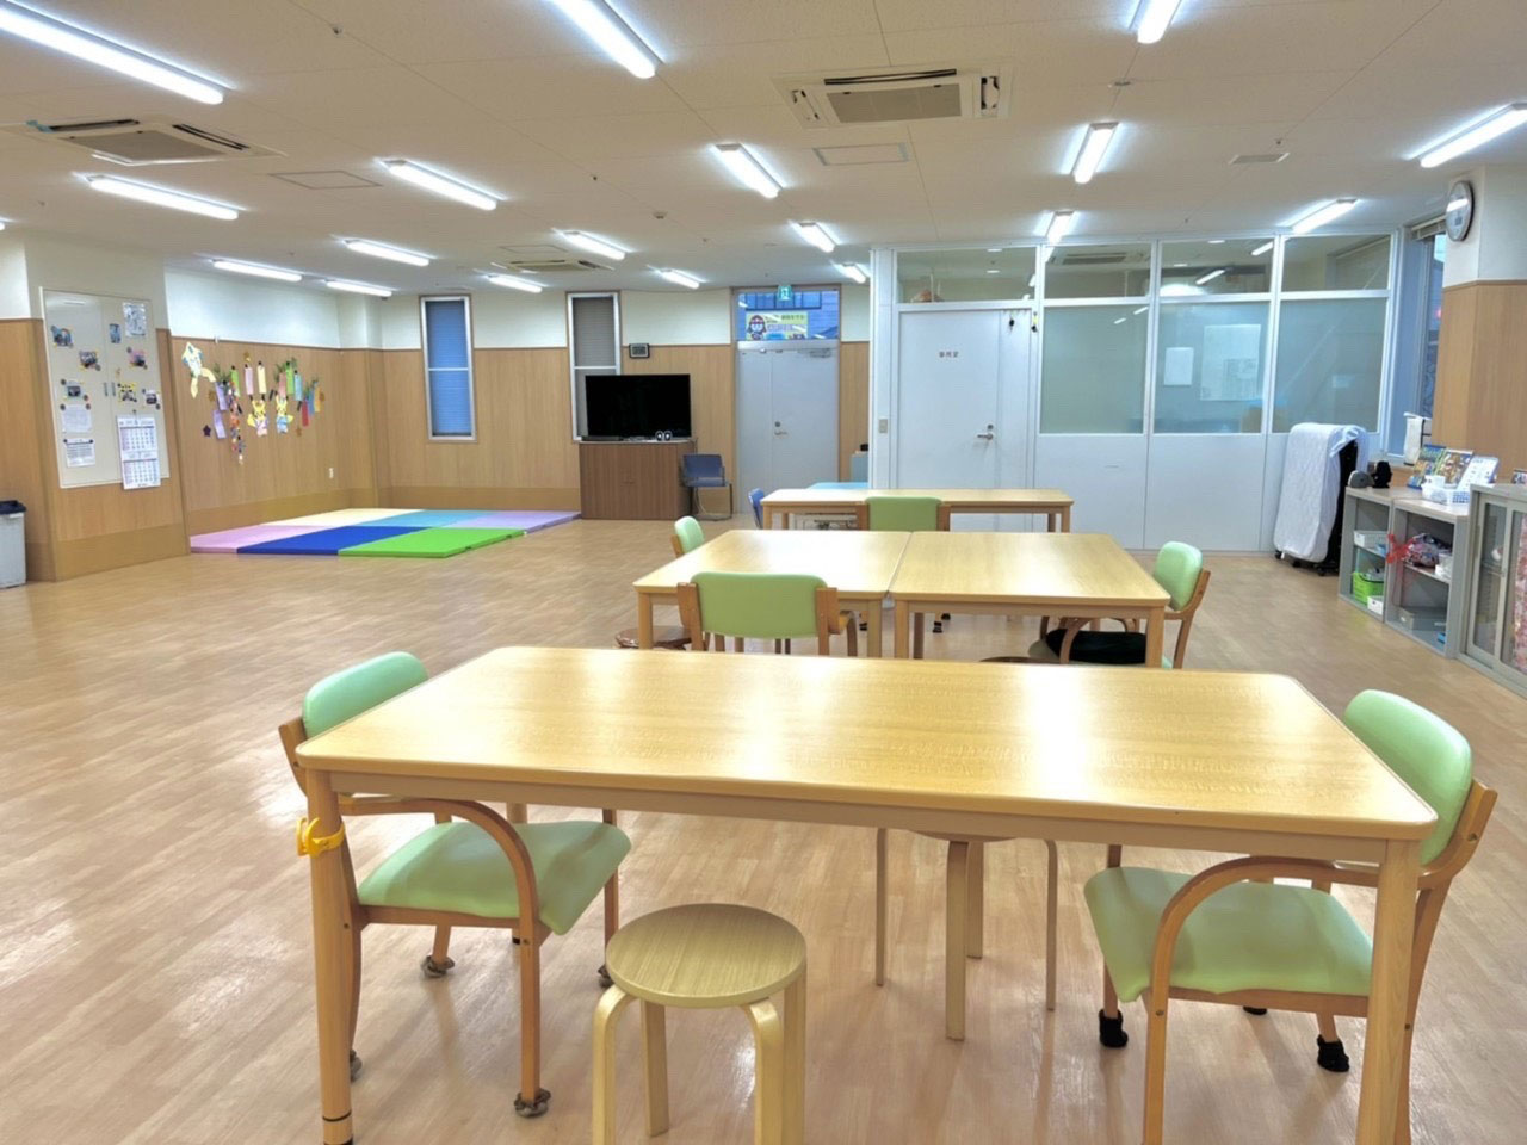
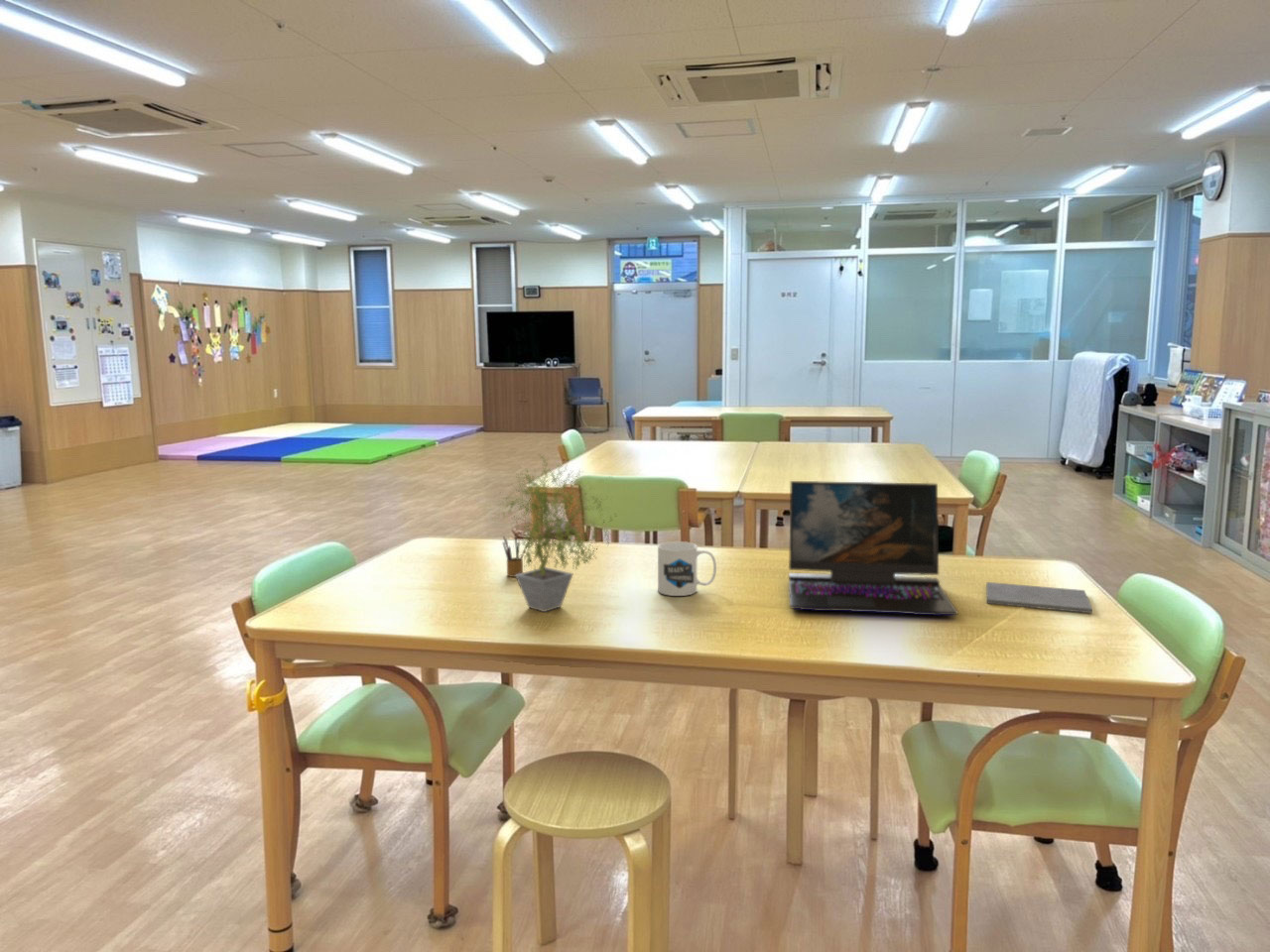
+ mug (684, 568)
+ potted plant (555, 530)
+ notepad (1036, 596)
+ pencil box (516, 555)
+ laptop (867, 544)
